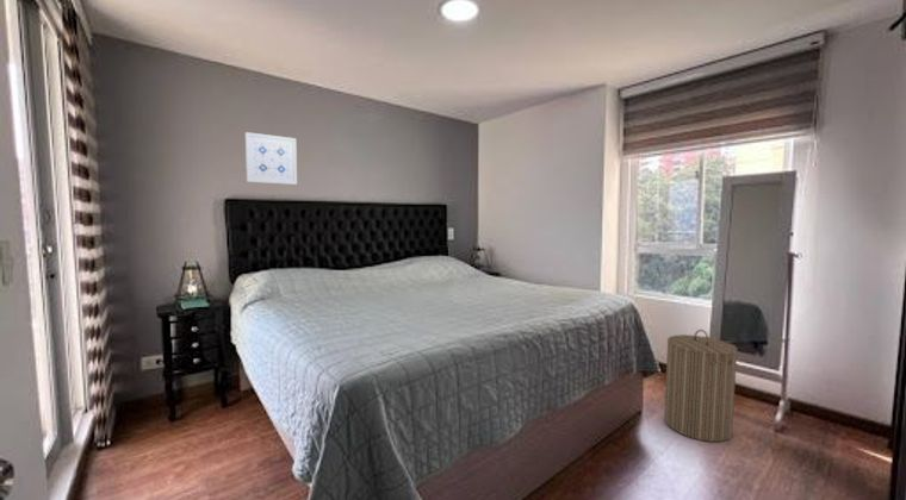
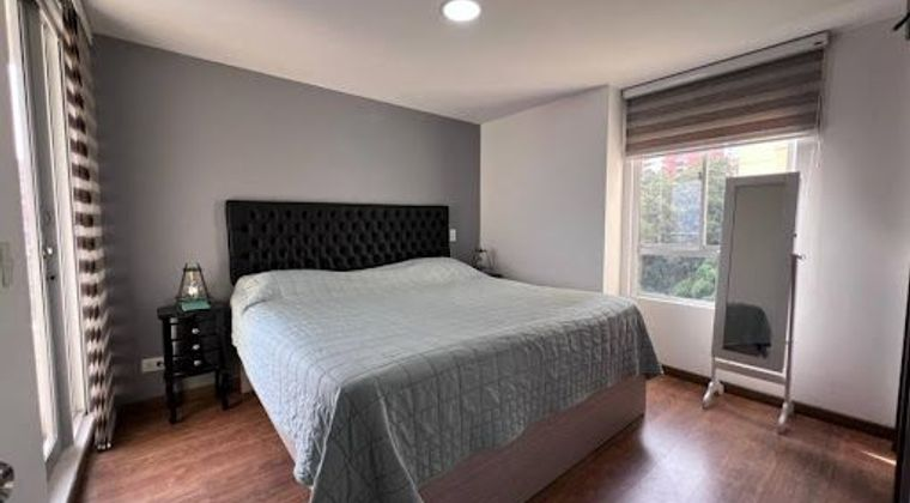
- wall art (272, 160)
- laundry hamper (699, 377)
